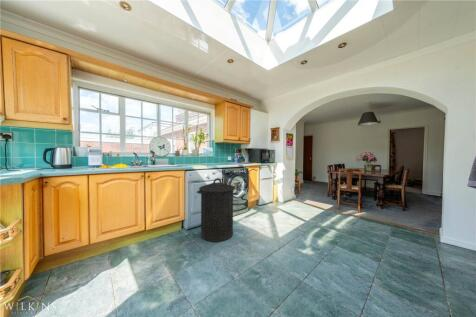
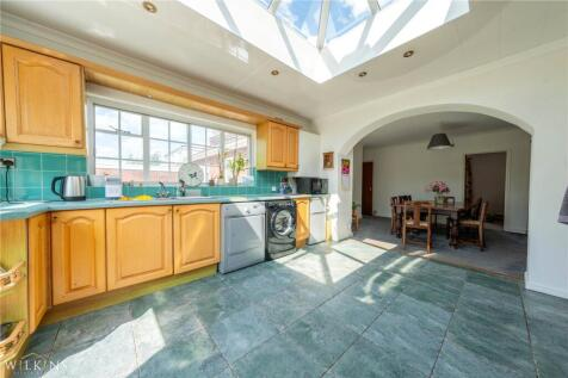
- trash can (217, 206)
